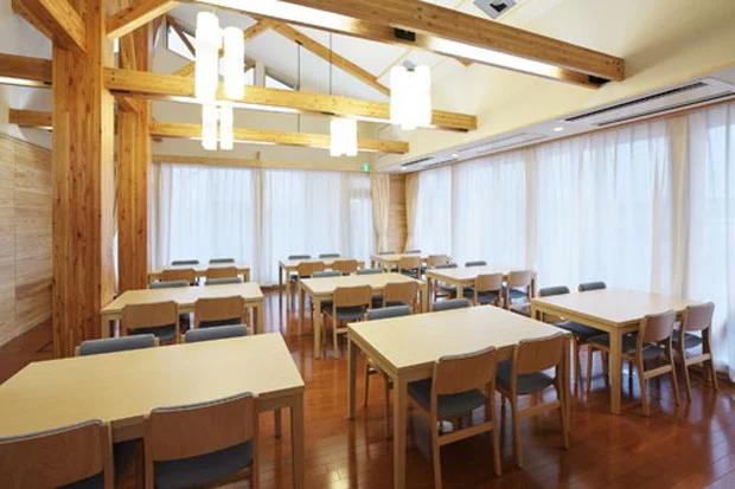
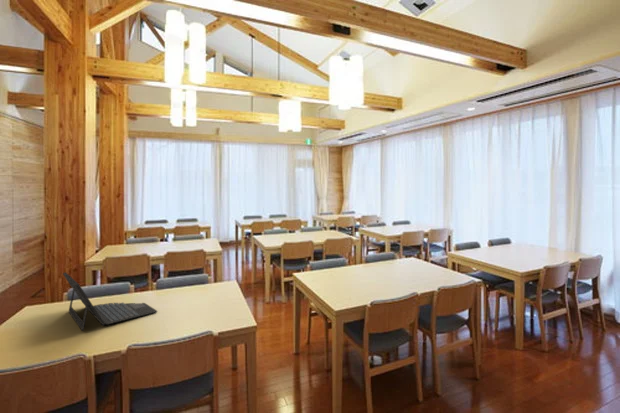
+ laptop (110, 303)
